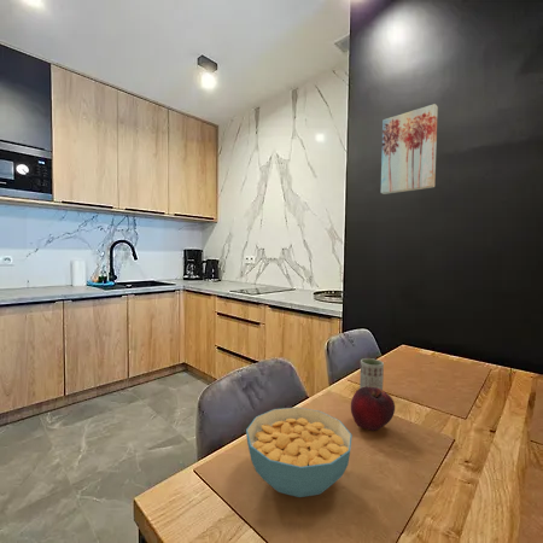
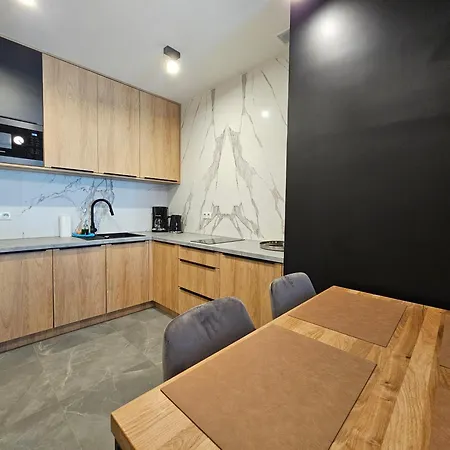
- cereal bowl (297, 457)
- wall art (407, 151)
- fruit (372, 408)
- cup (370, 376)
